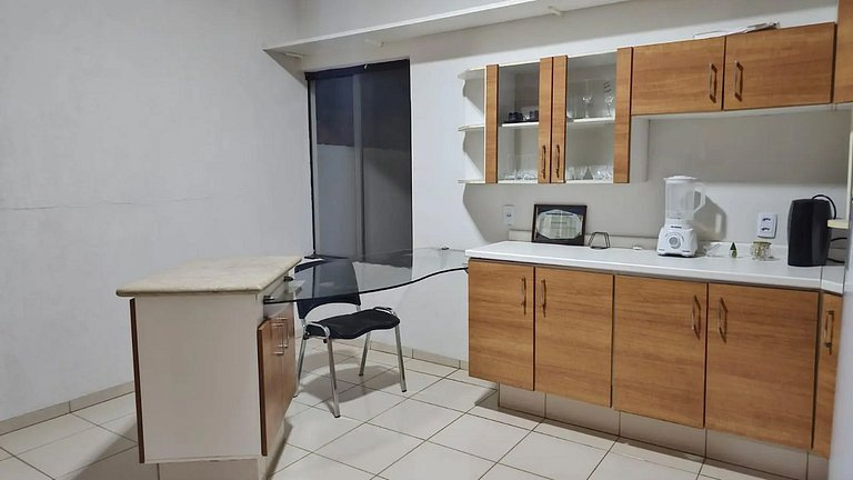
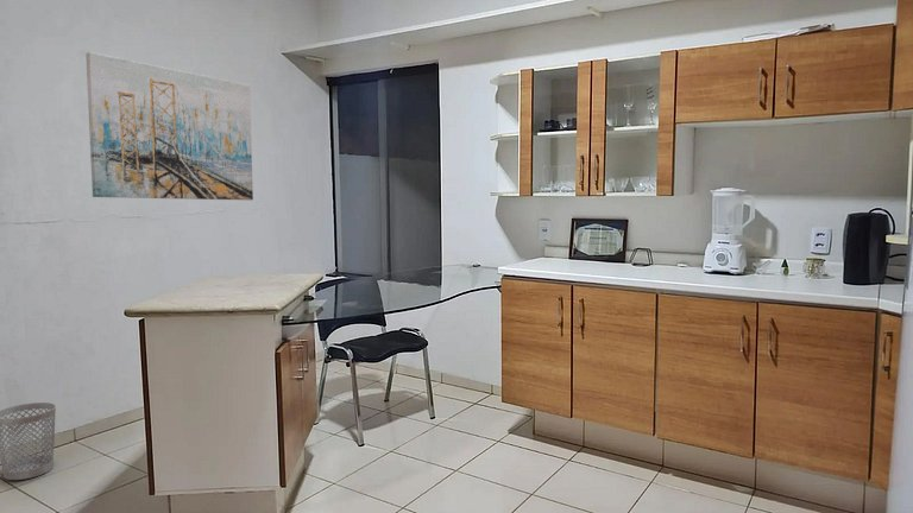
+ wall art (178, 134)
+ wastebasket (26, 441)
